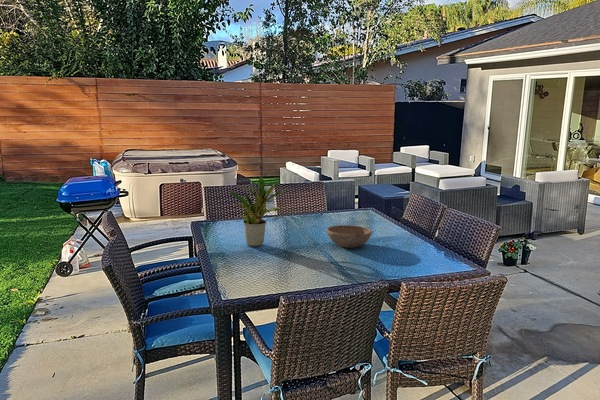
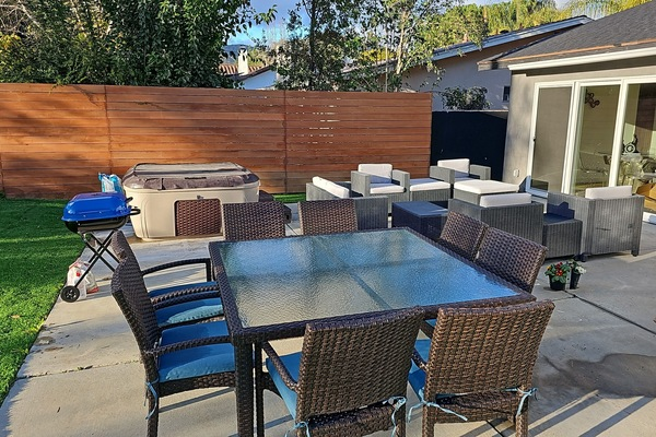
- bowl (348, 236)
- potted plant (258, 212)
